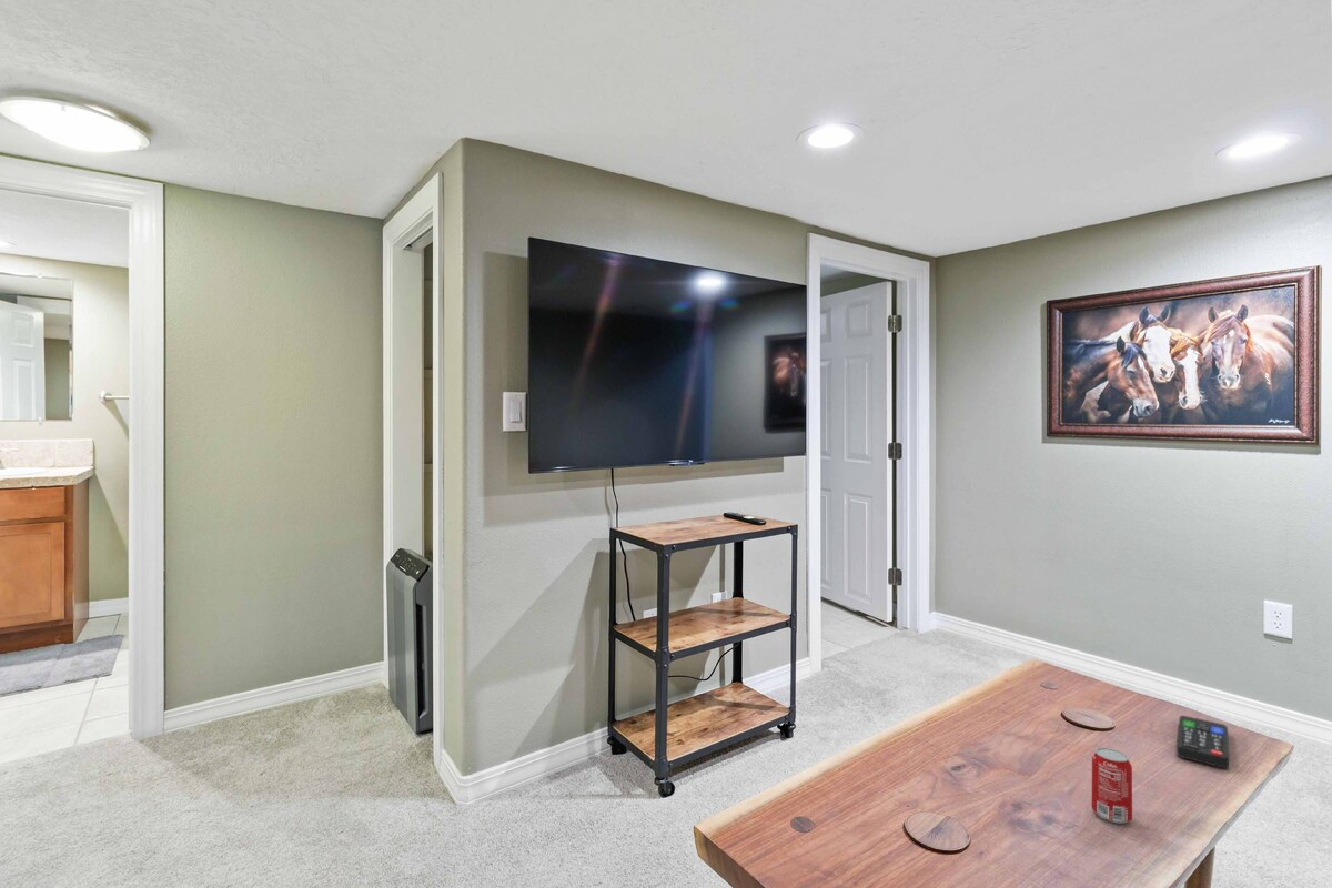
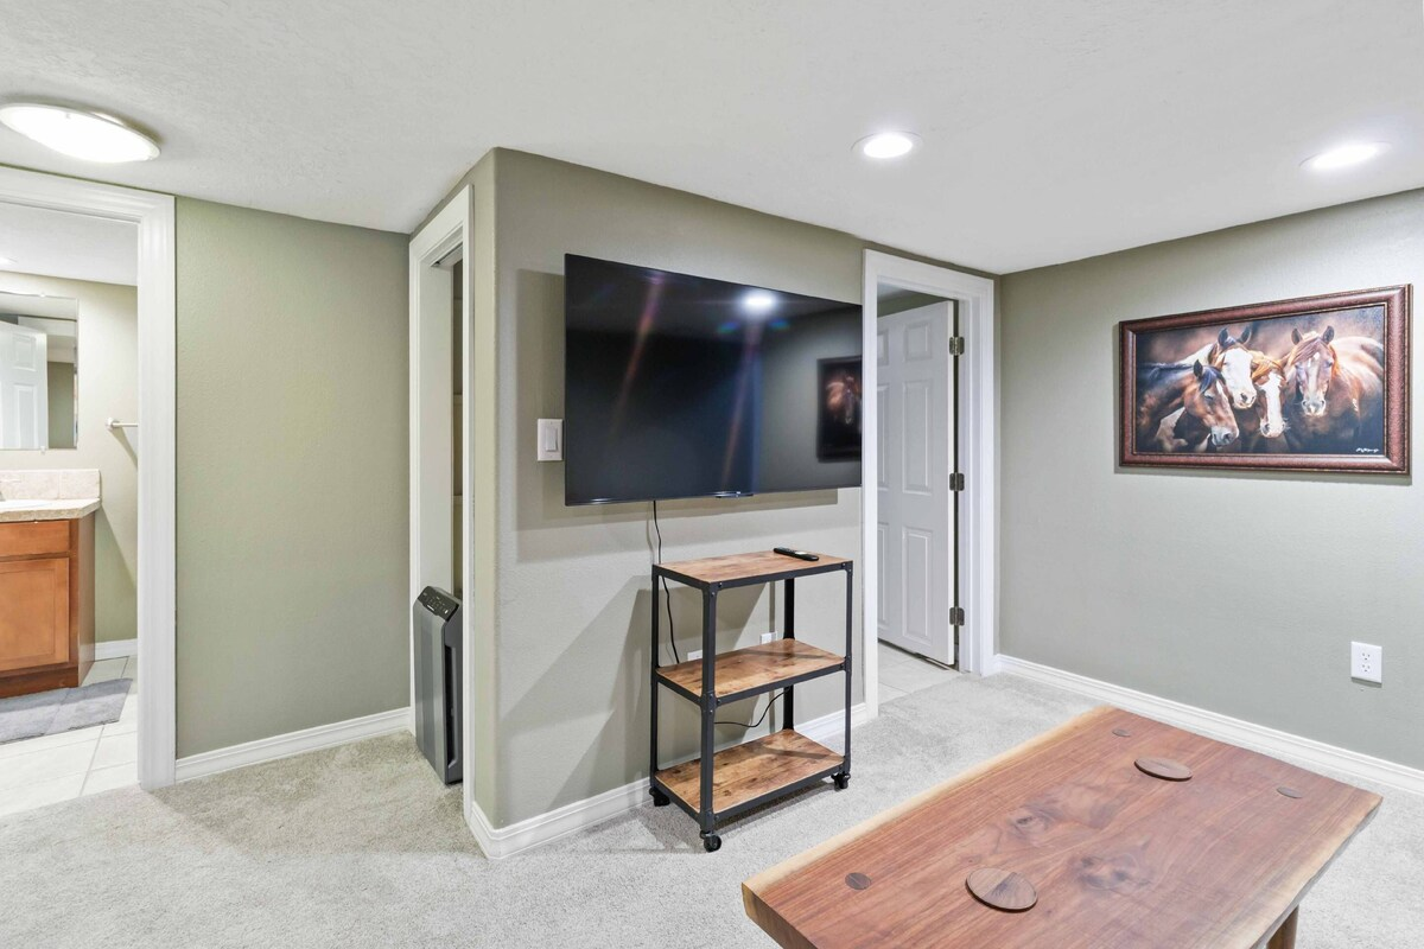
- remote control (1202, 738)
- beverage can (1111, 785)
